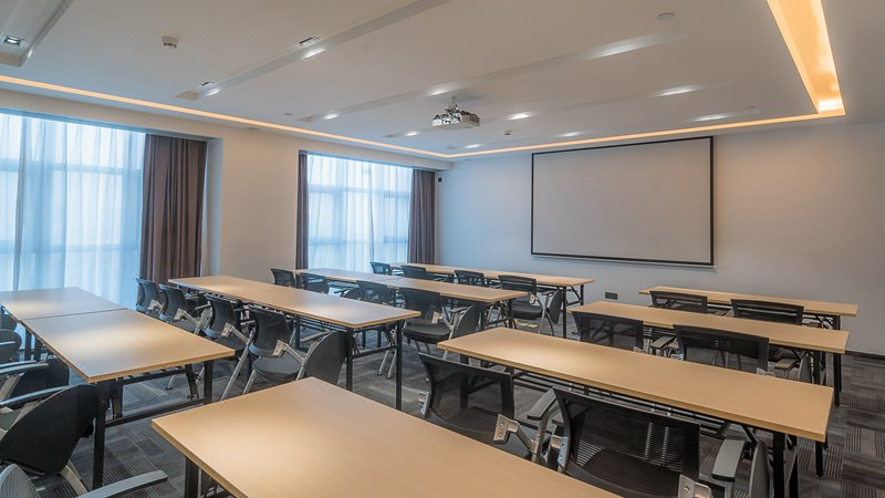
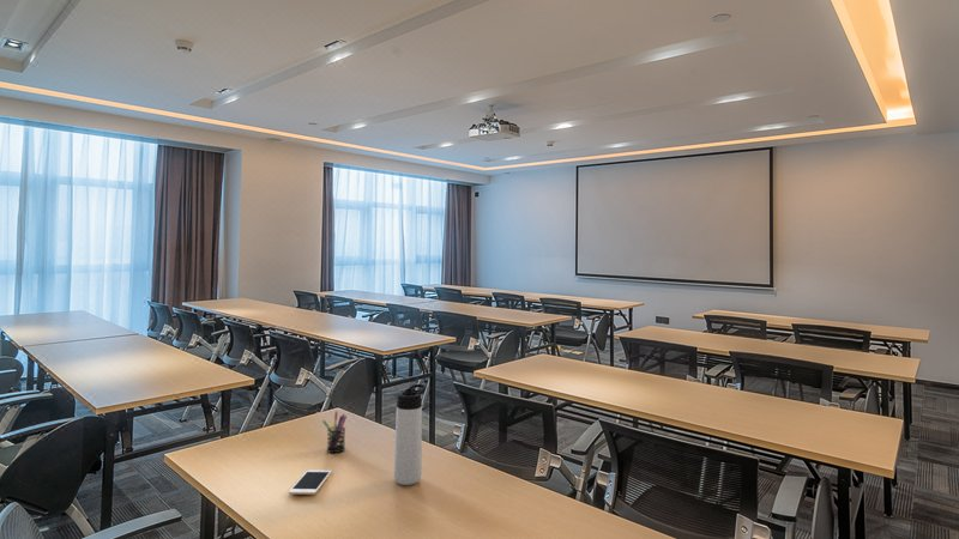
+ thermos bottle (411, 432)
+ cell phone (310, 482)
+ pen holder (333, 431)
